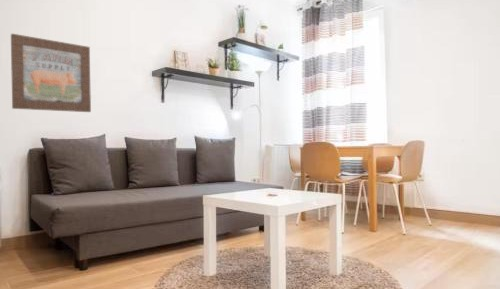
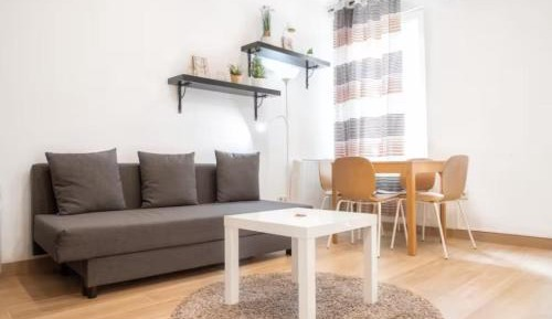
- wall art (53, 75)
